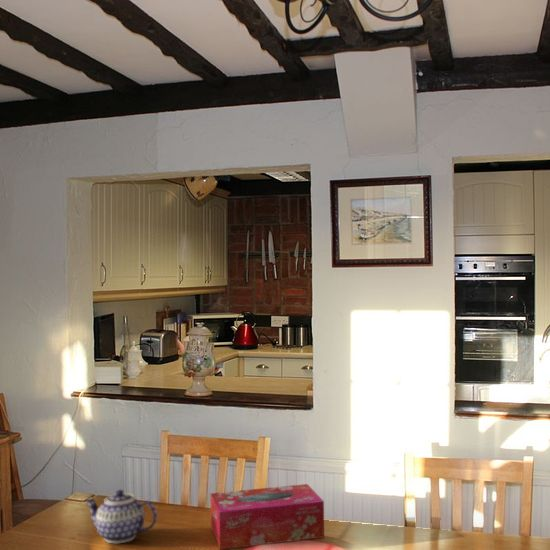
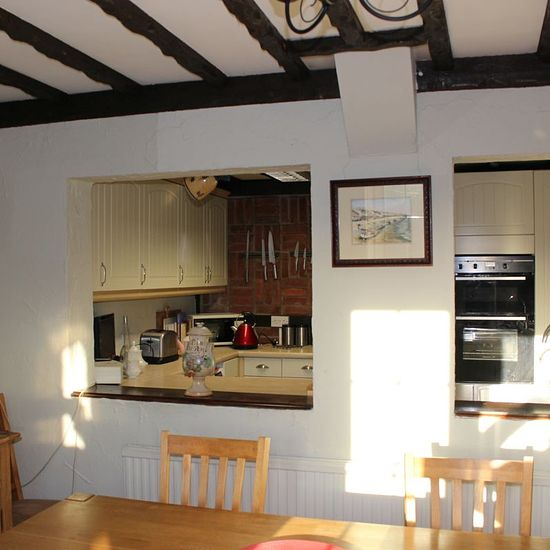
- teapot (120, 513)
- tissue box (266, 514)
